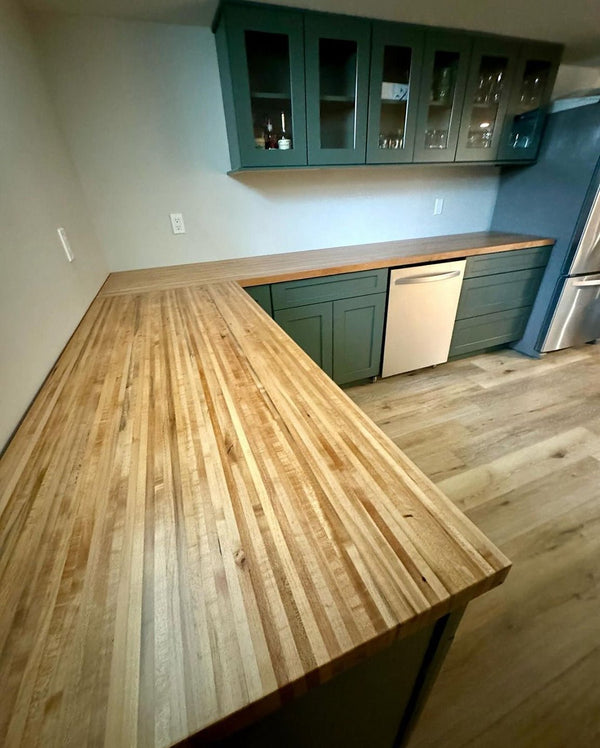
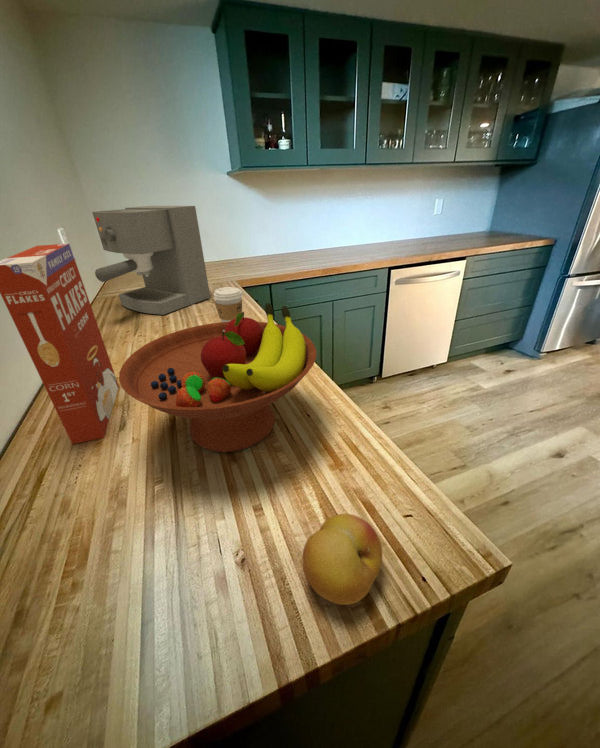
+ fruit (342, 556)
+ cereal box (70, 342)
+ fruit bowl (225, 378)
+ coffee cup (229, 307)
+ coffee maker (155, 260)
